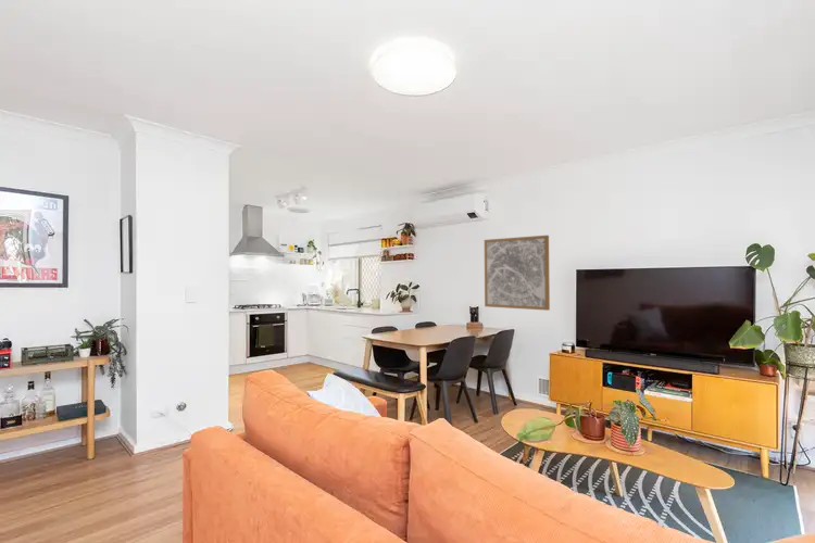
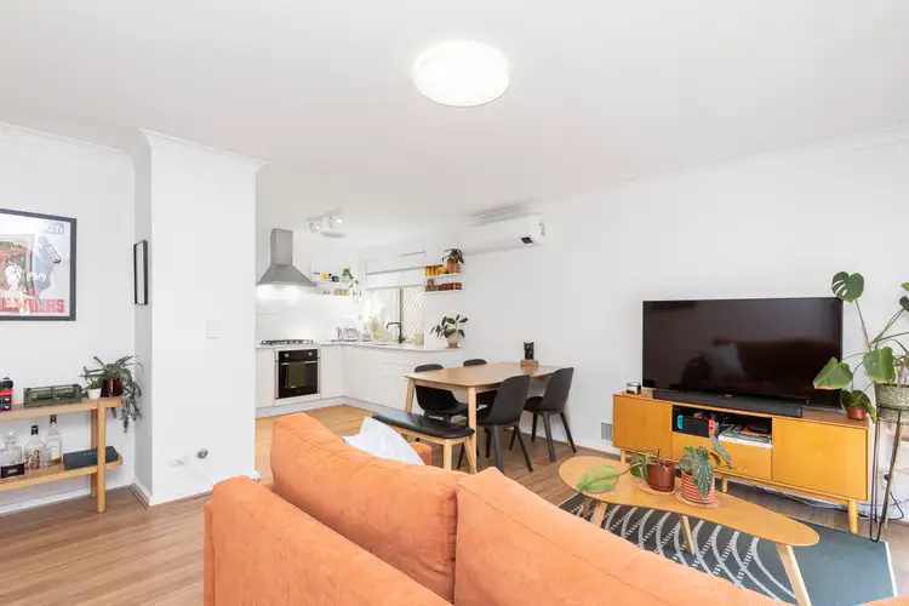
- wall art (514, 273)
